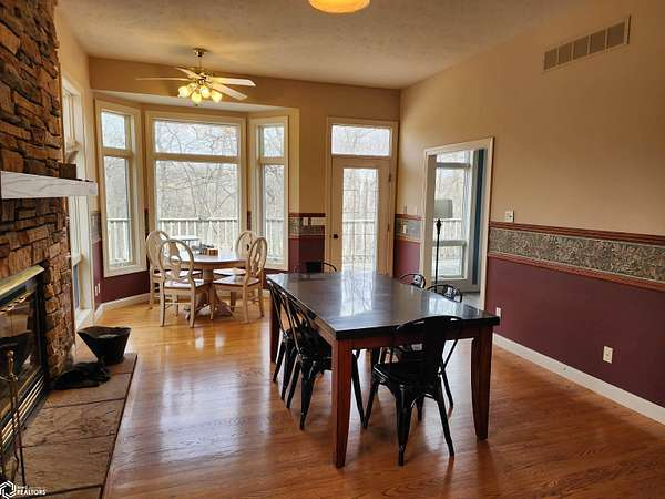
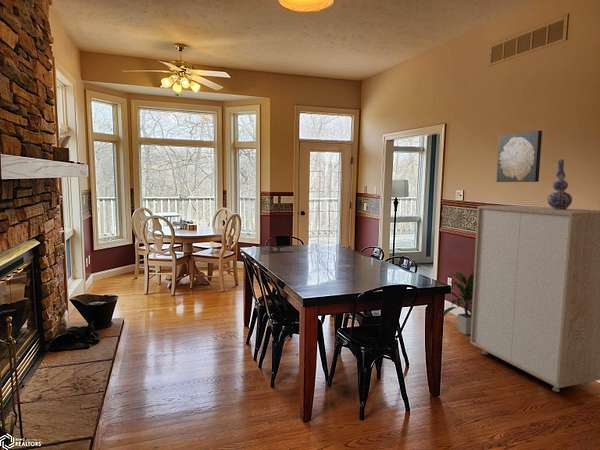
+ wall art (518, 157)
+ indoor plant (465, 300)
+ storage cabinet (538, 289)
+ vase (560, 184)
